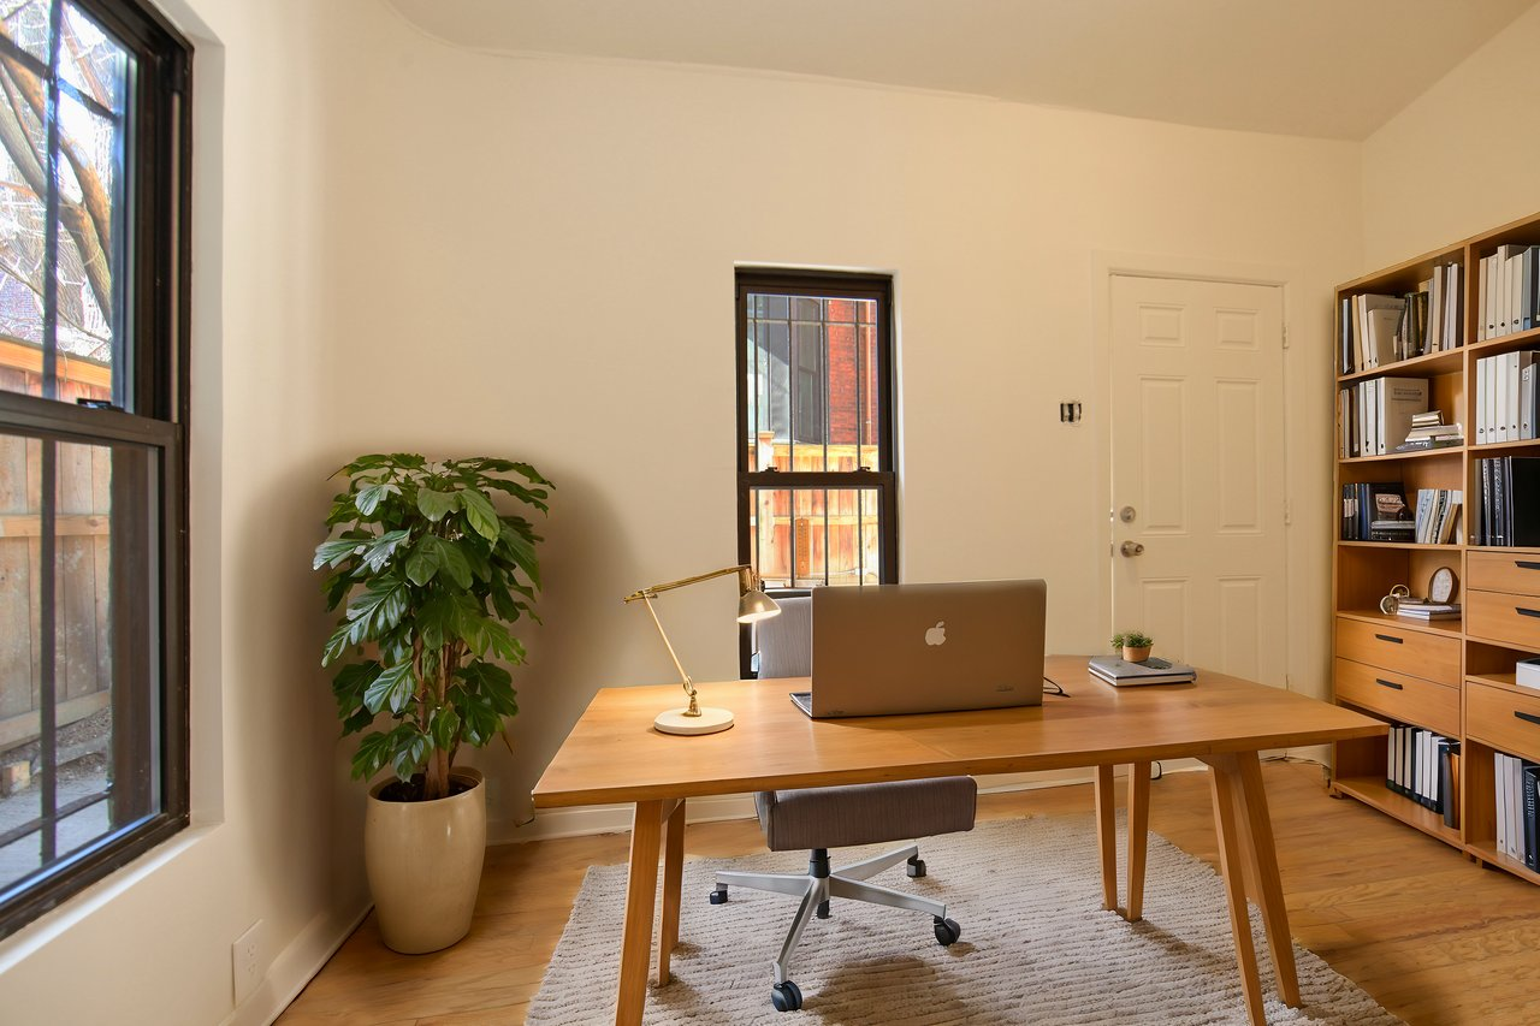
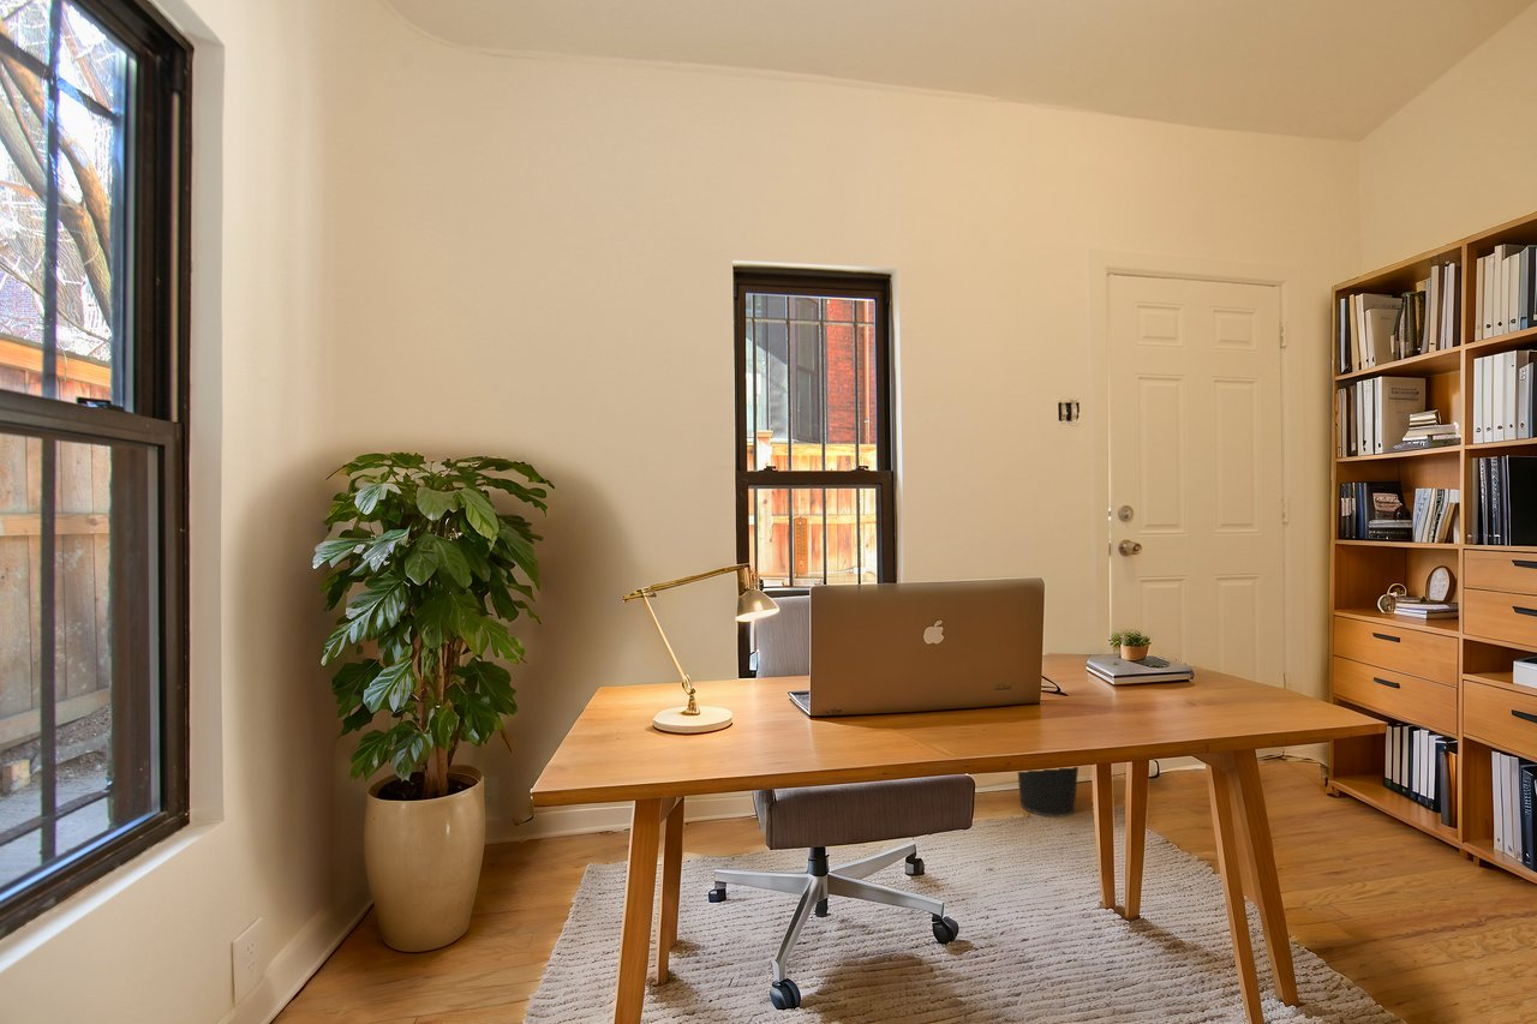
+ wastebasket (1046, 770)
